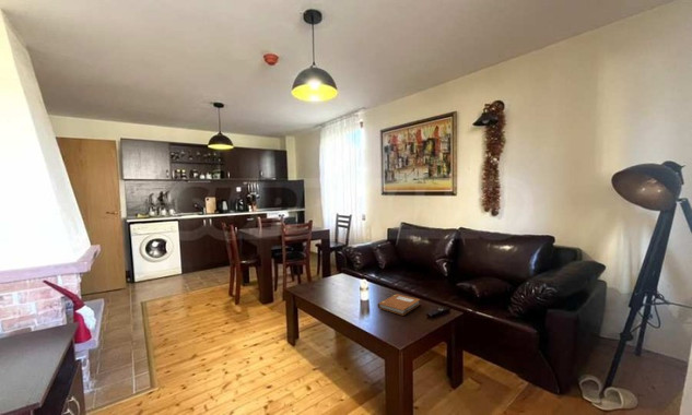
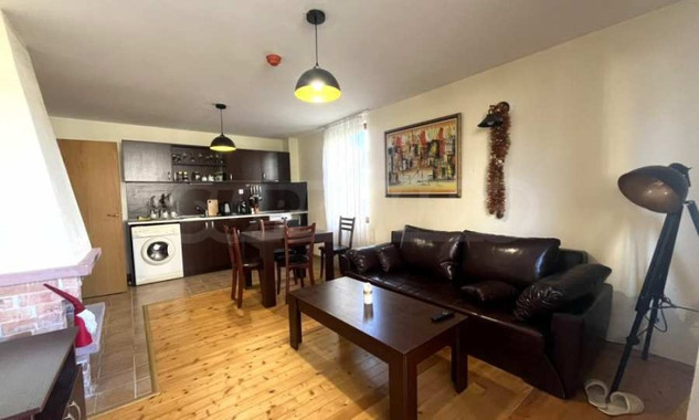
- notebook (399, 303)
